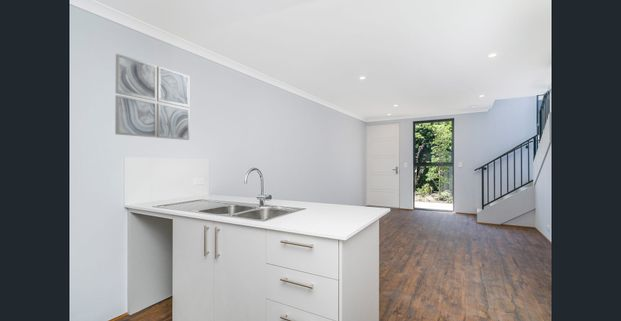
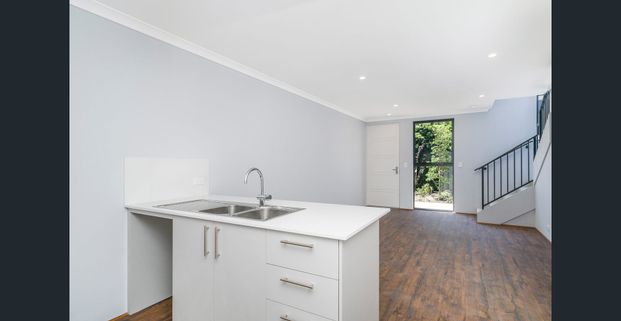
- wall art (155, 102)
